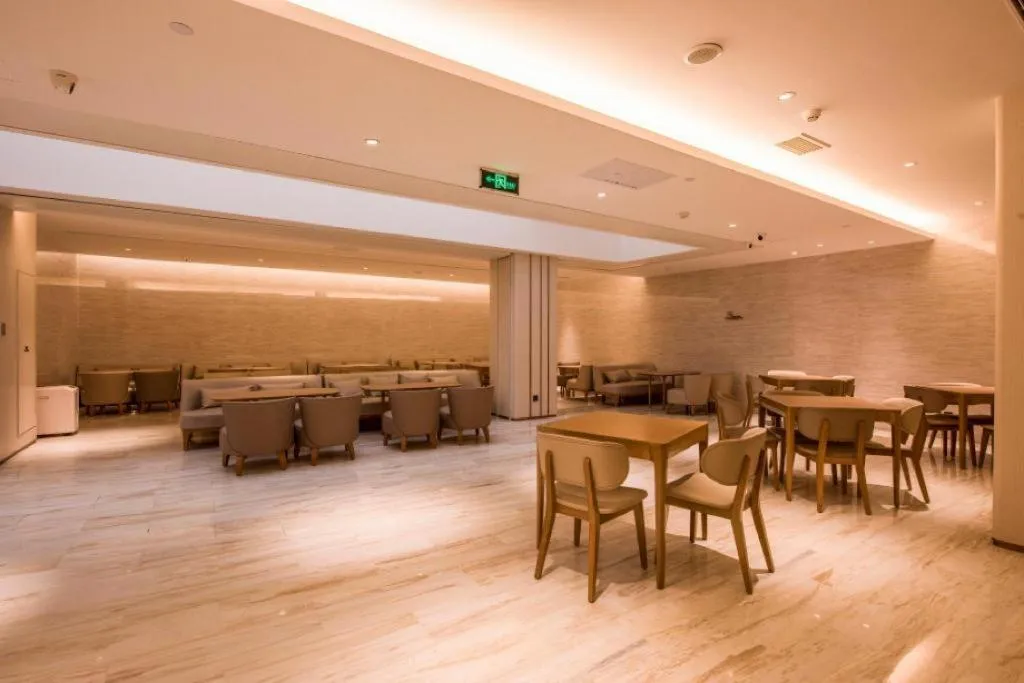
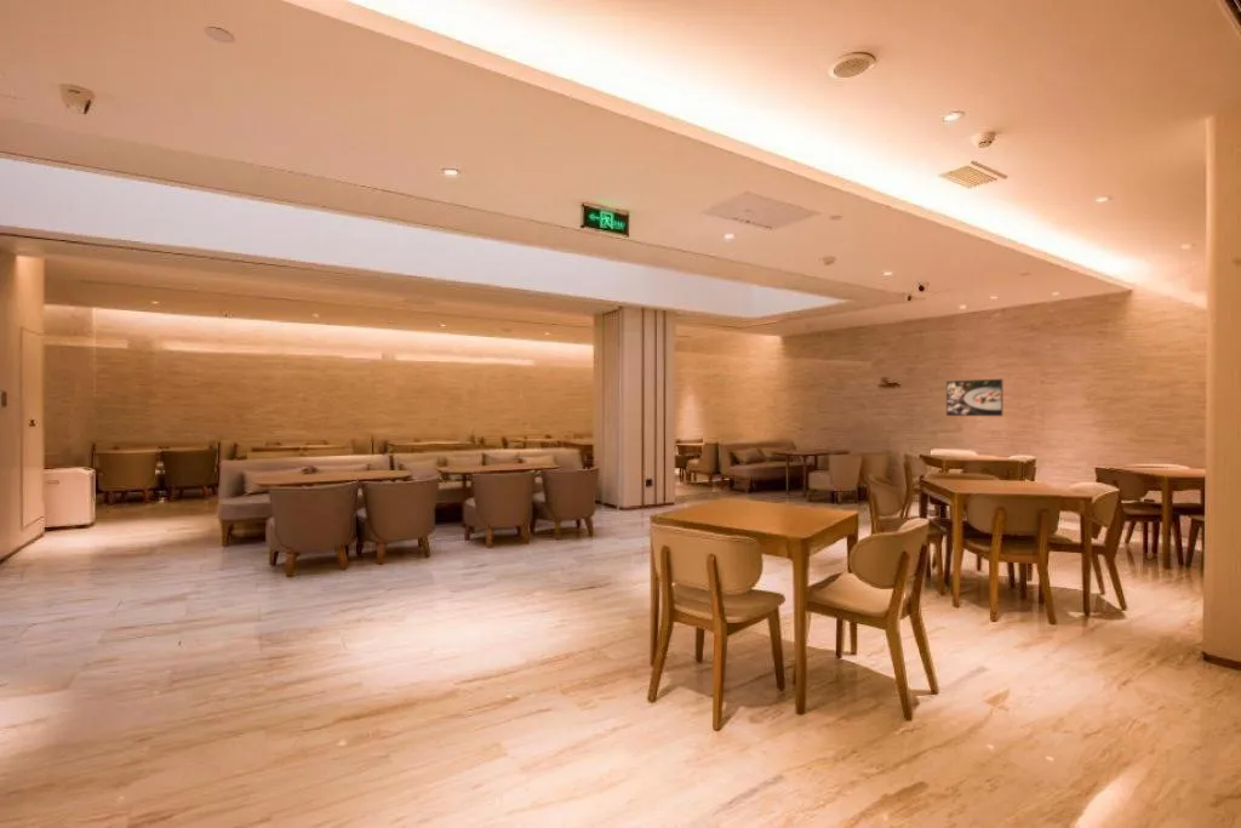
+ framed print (973, 398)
